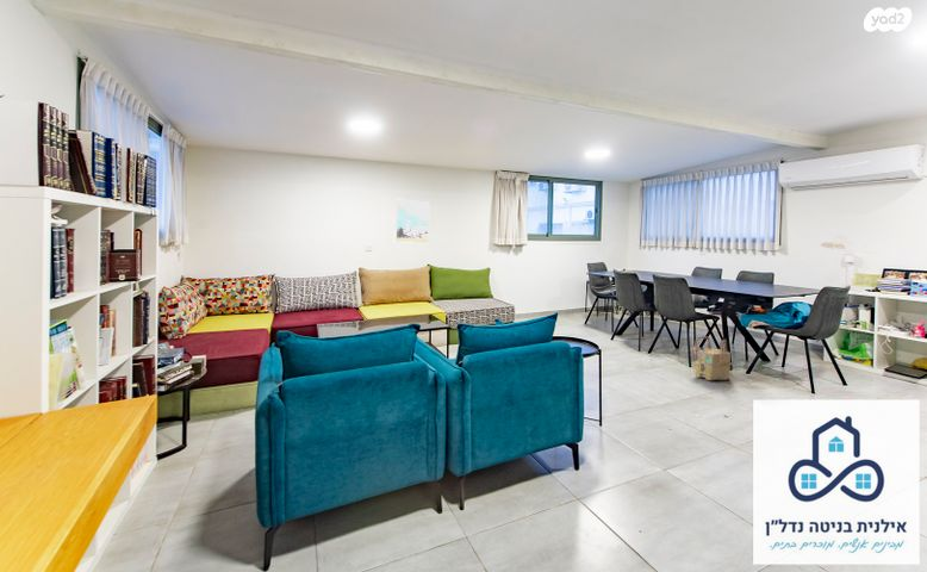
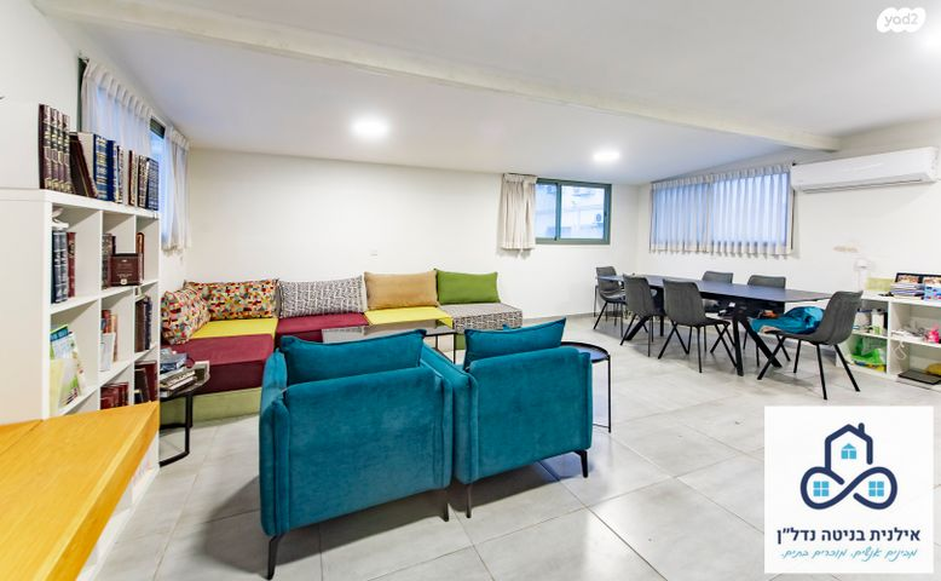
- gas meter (710, 356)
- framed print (412, 222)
